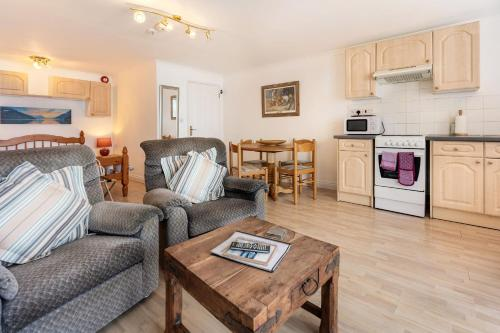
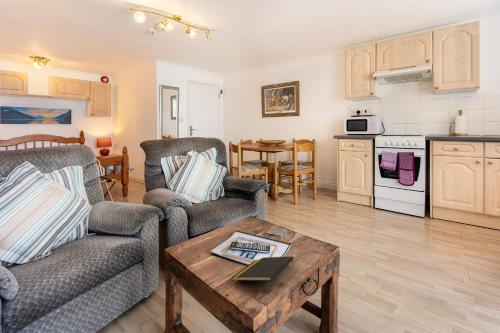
+ notepad (264, 267)
